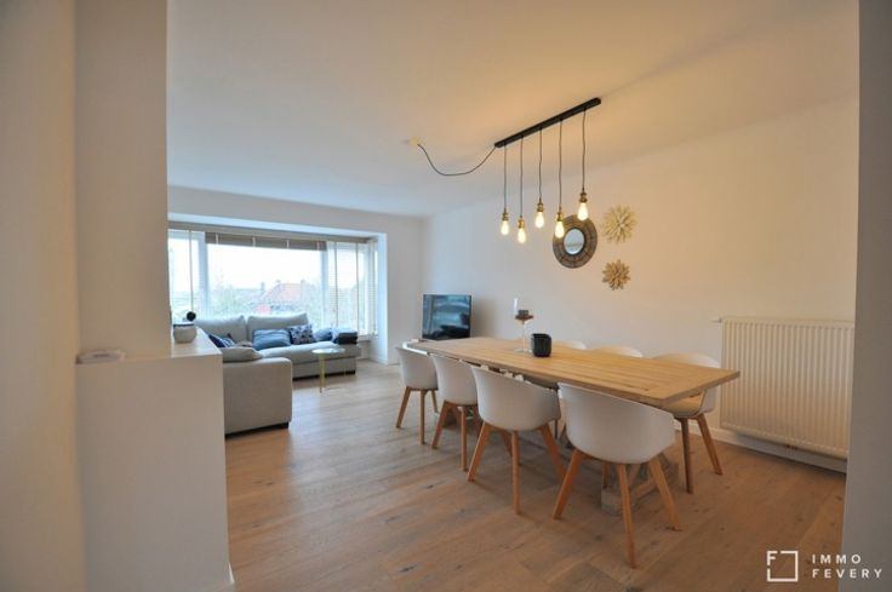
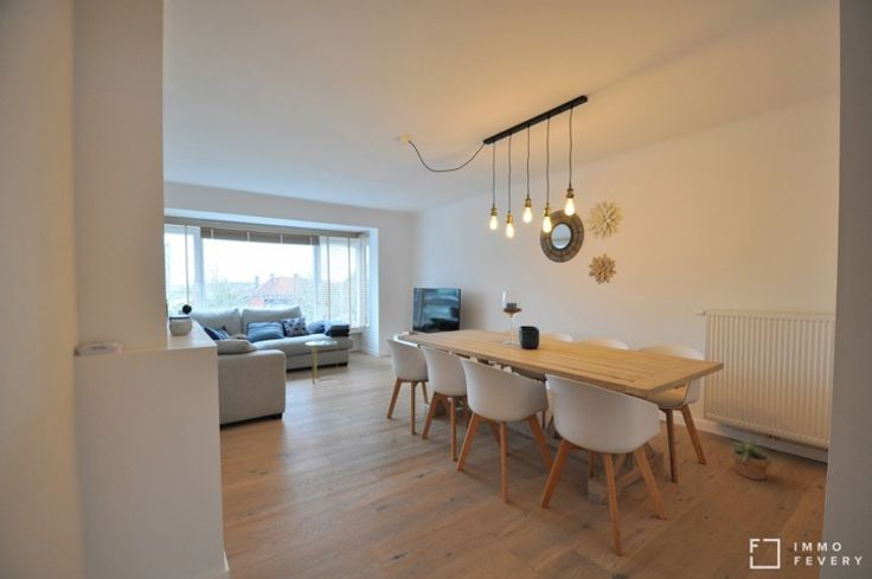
+ potted plant (750, 455)
